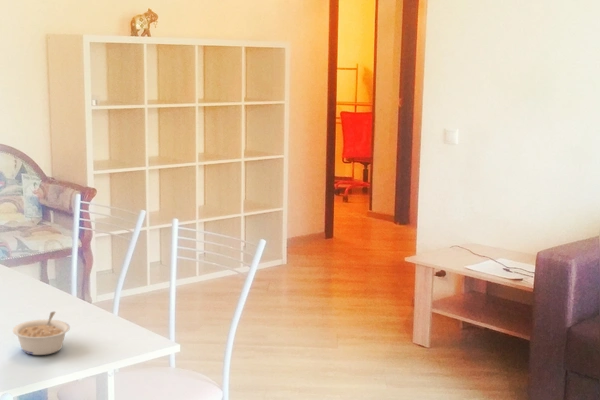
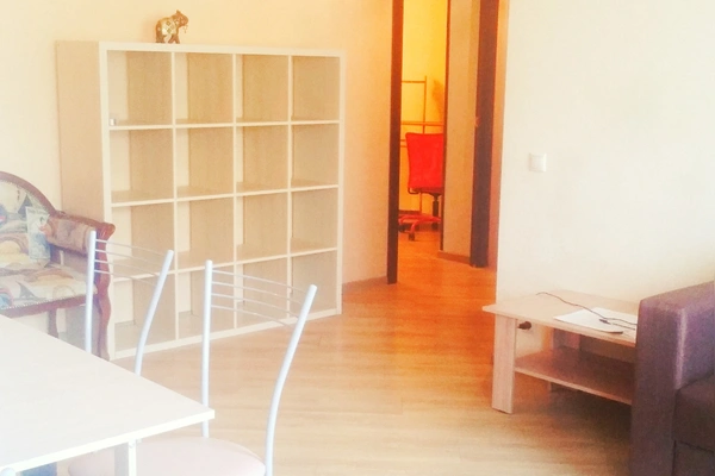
- legume (41, 335)
